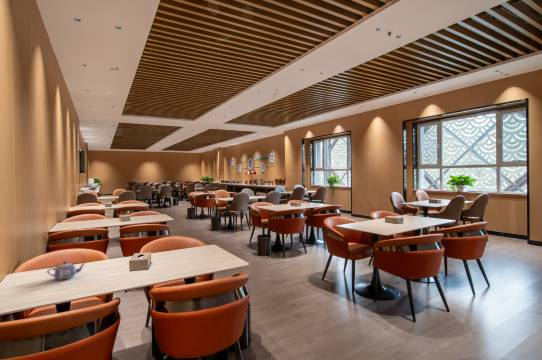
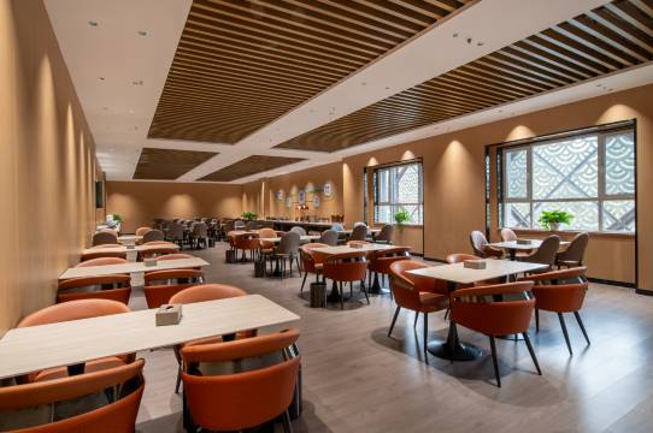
- teapot (67, 269)
